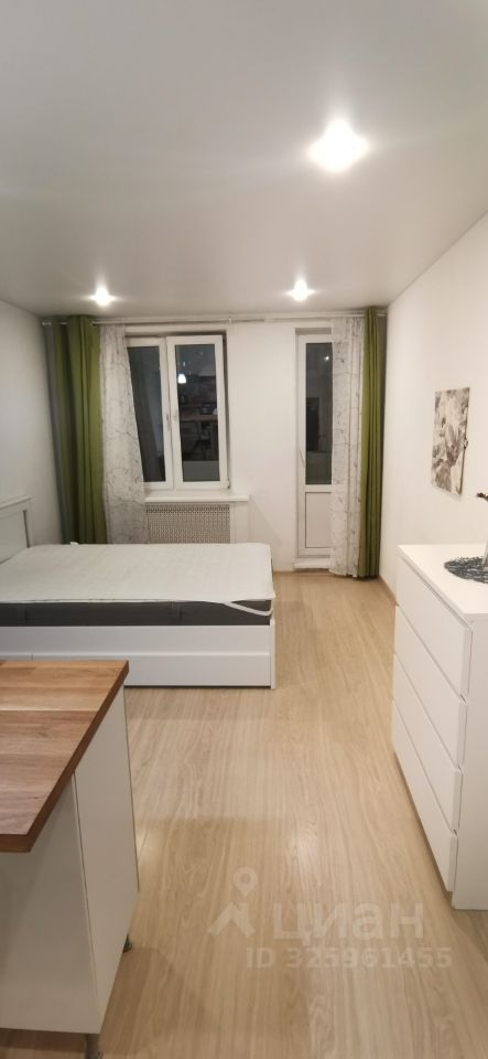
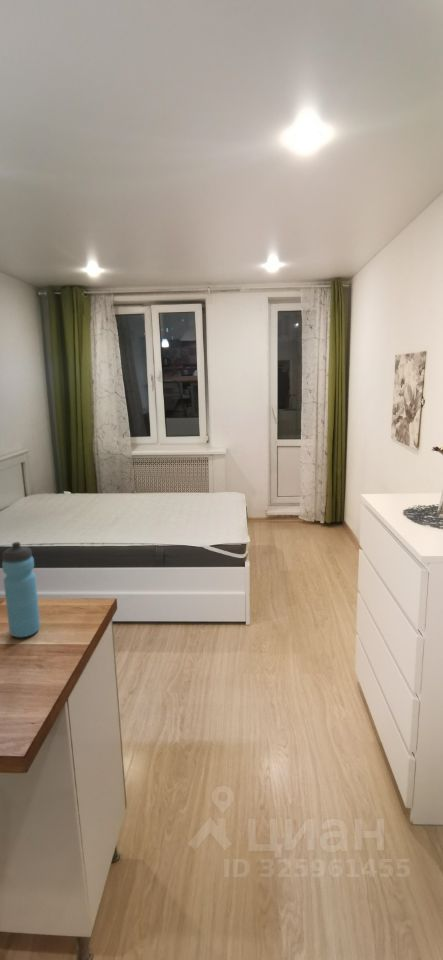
+ water bottle (20, 587)
